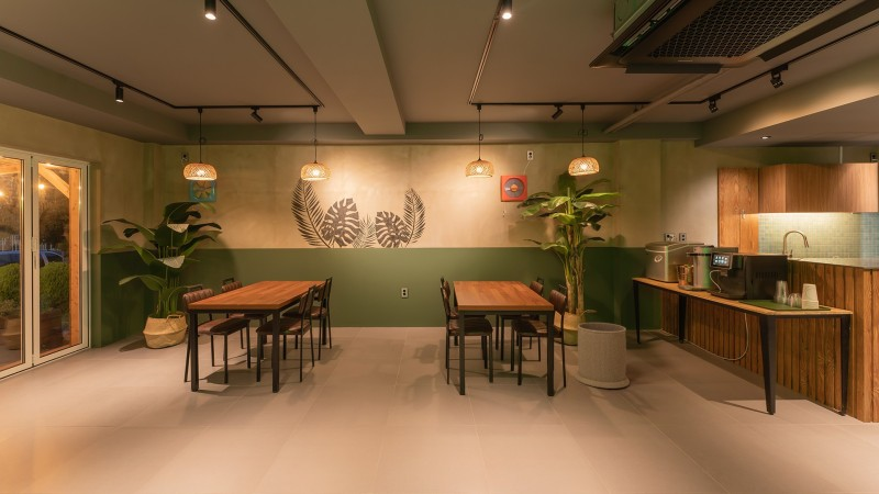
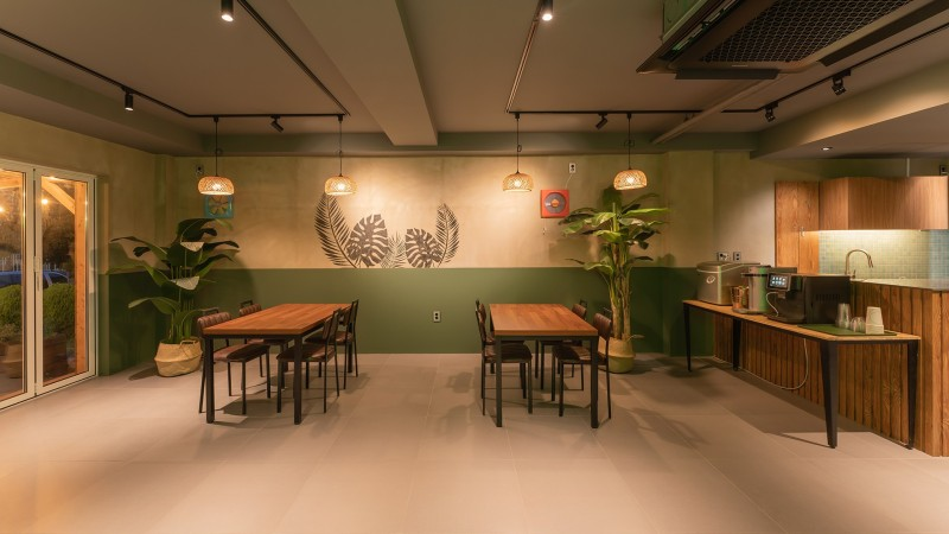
- trash can (601, 352)
